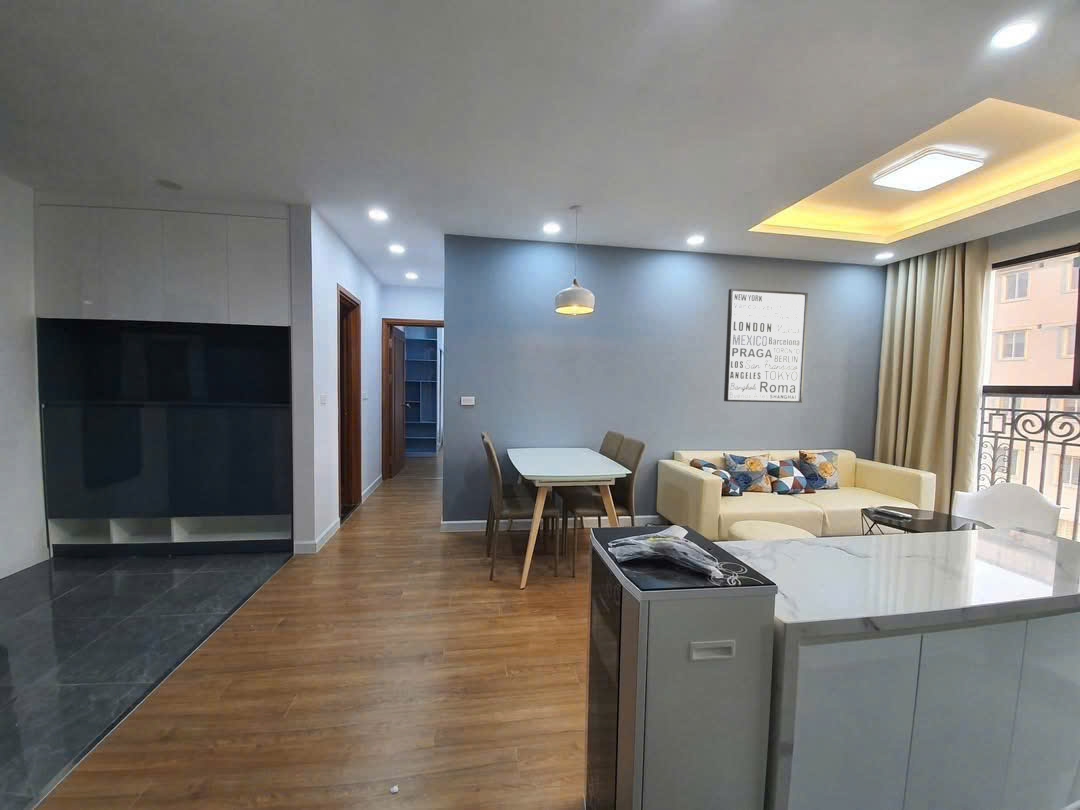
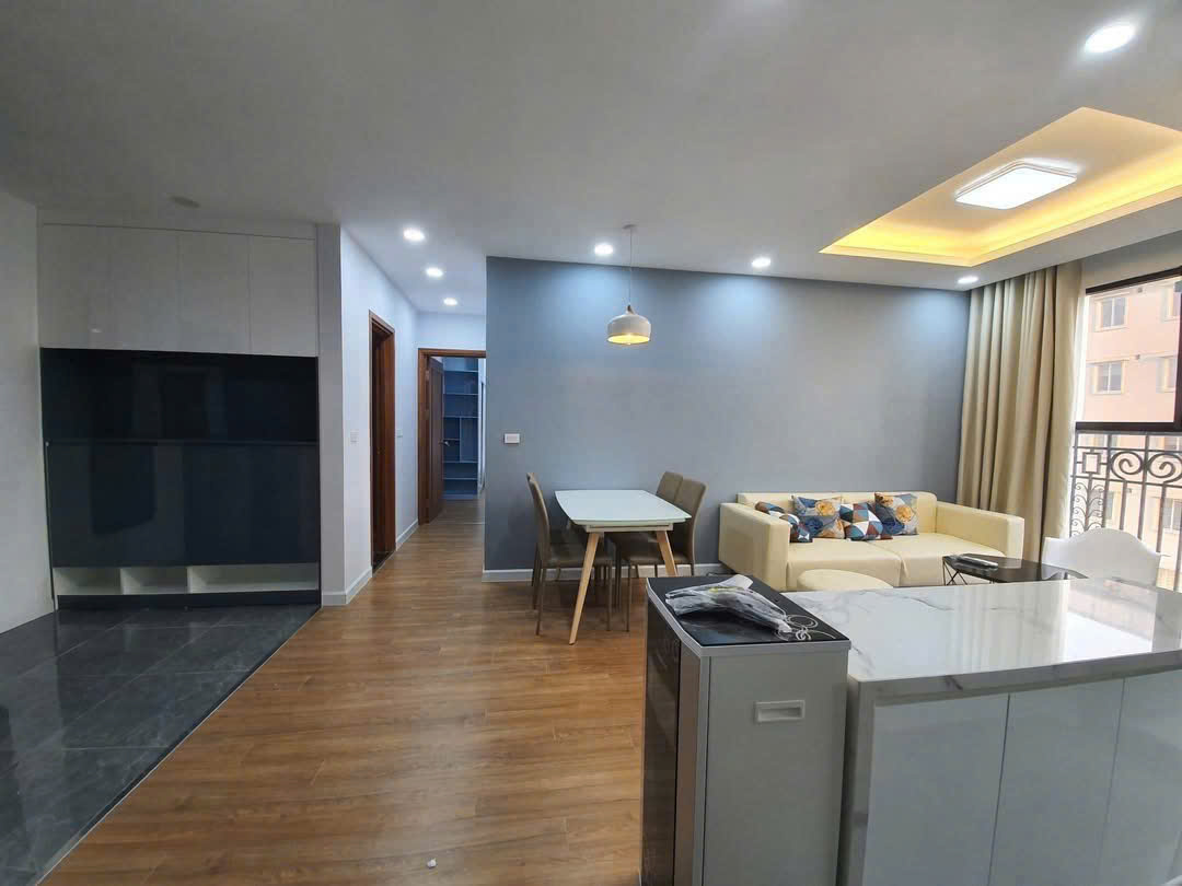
- wall art (765, 346)
